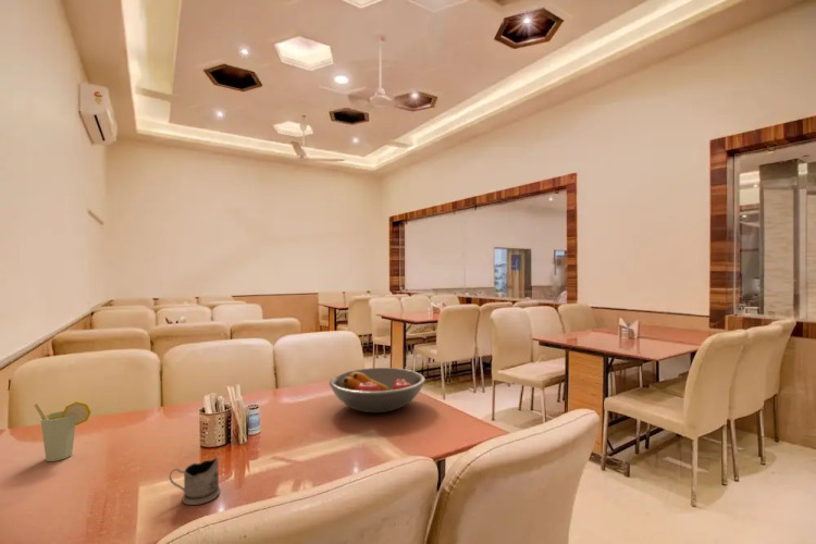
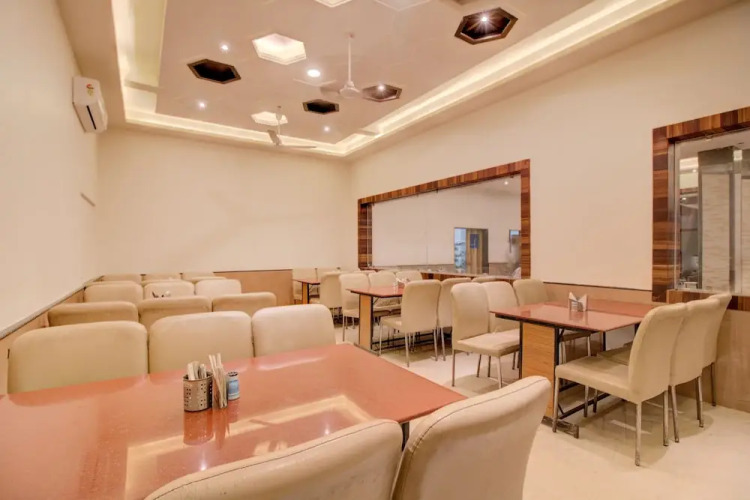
- fruit bowl (378, 388)
- tea glass holder (195, 478)
- cup (63, 428)
